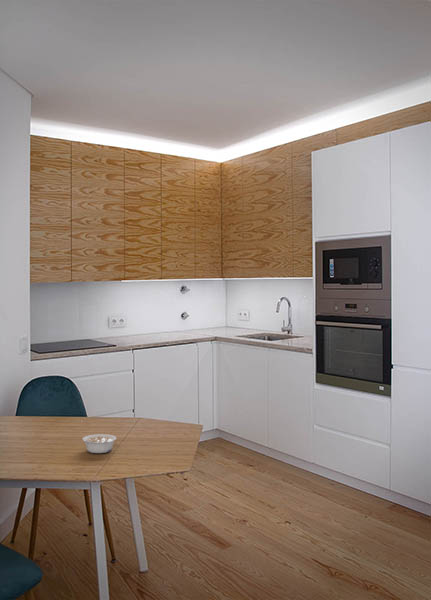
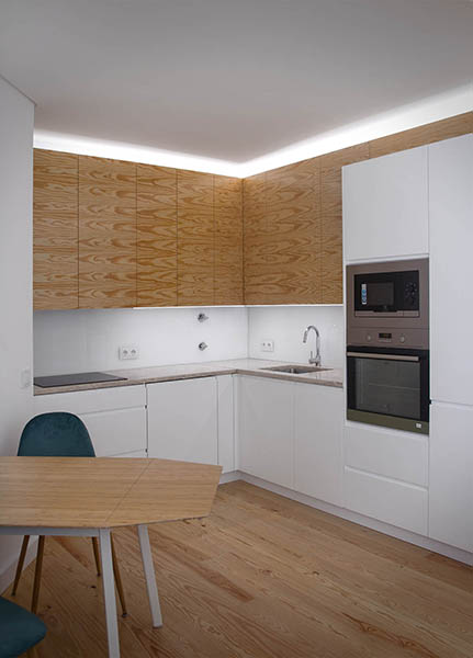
- legume (100, 443)
